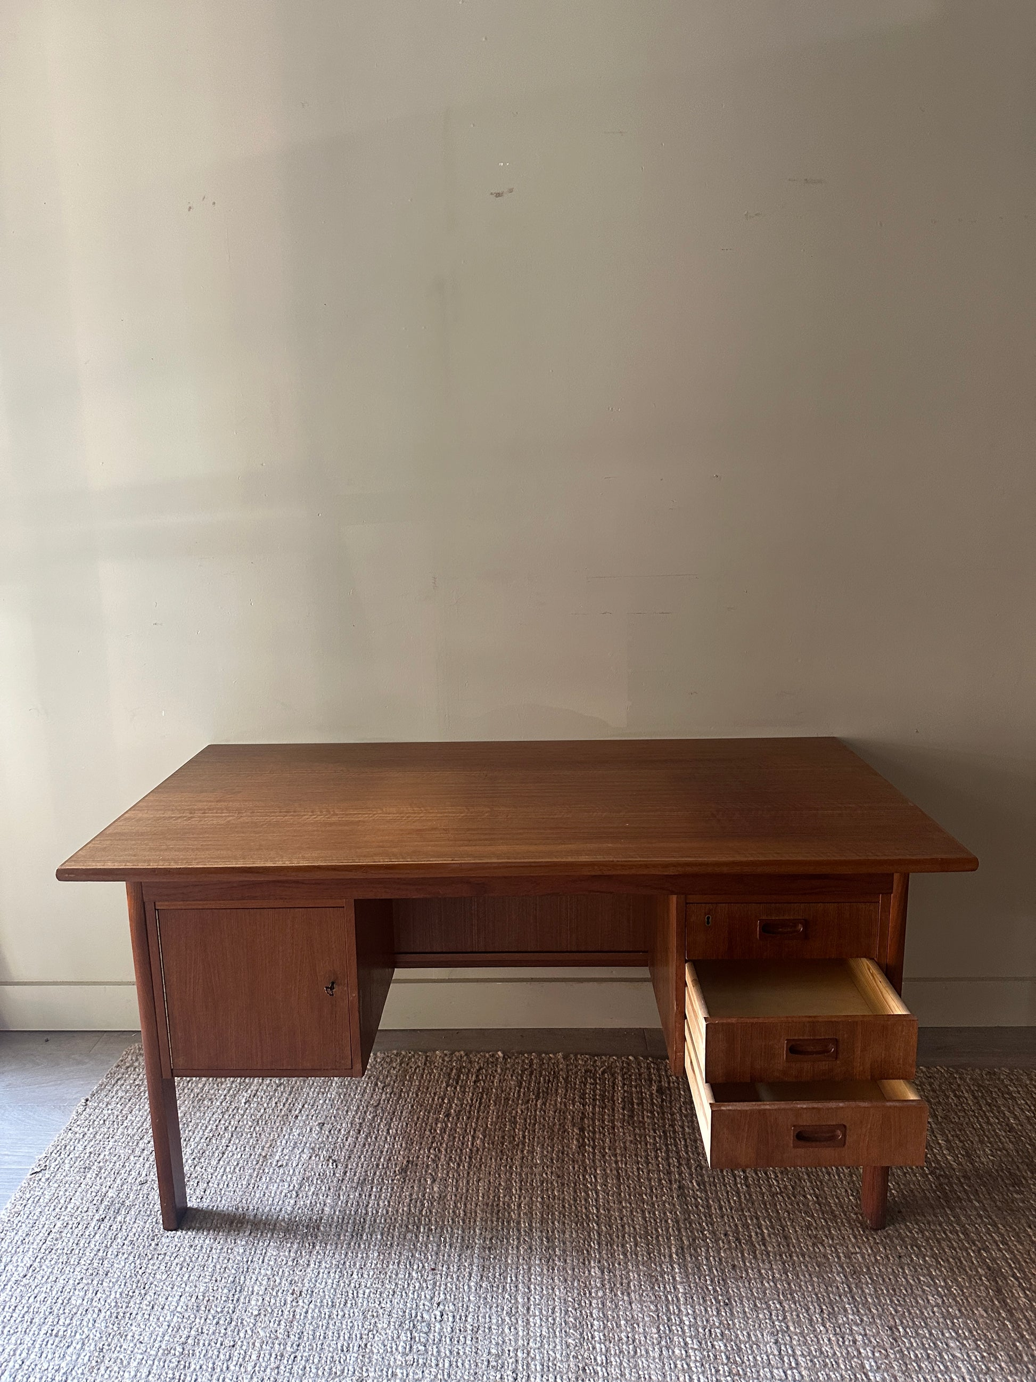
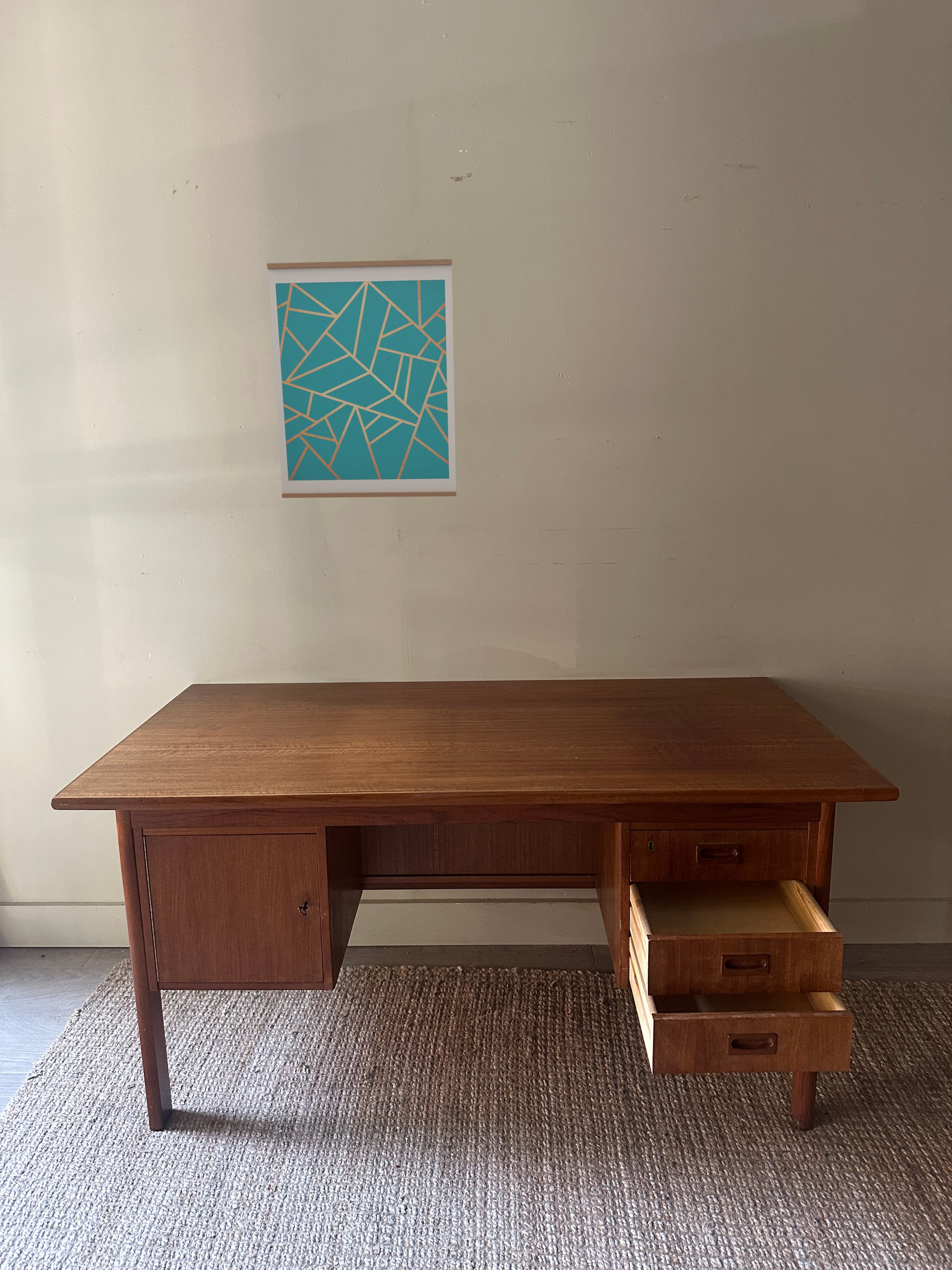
+ wall art (364, 383)
